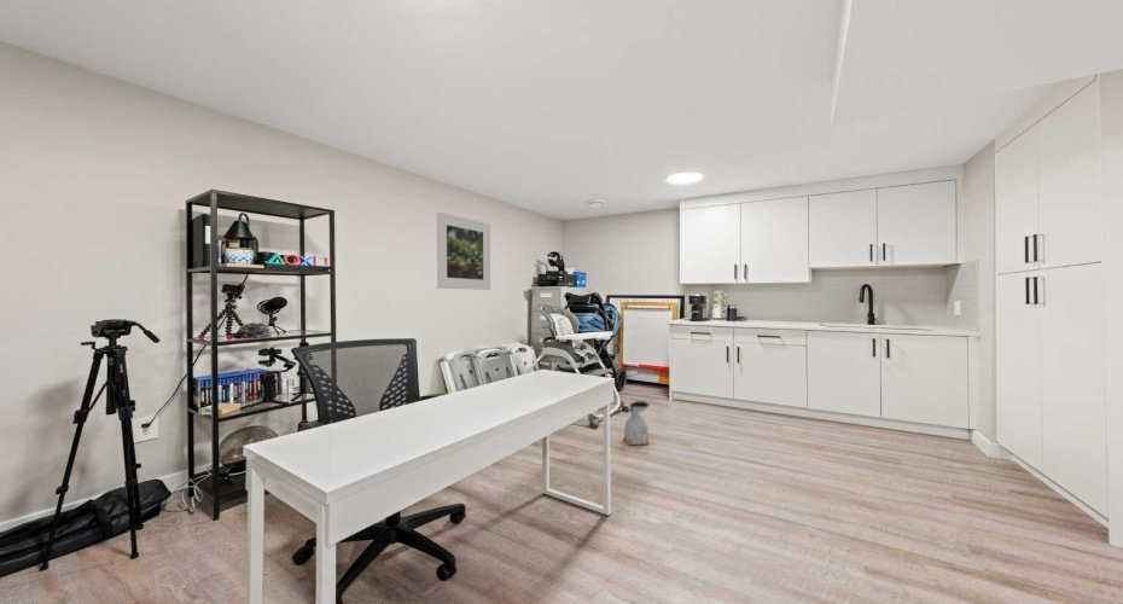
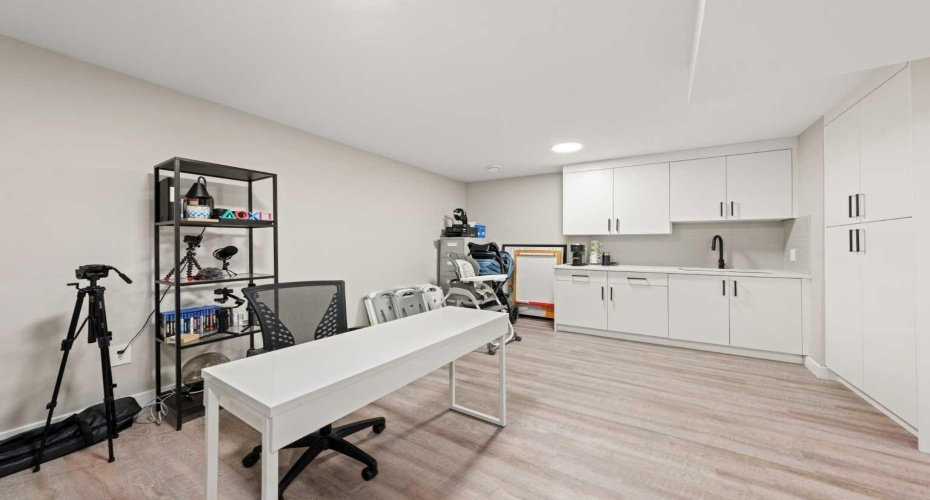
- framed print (465, 254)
- bag (636, 420)
